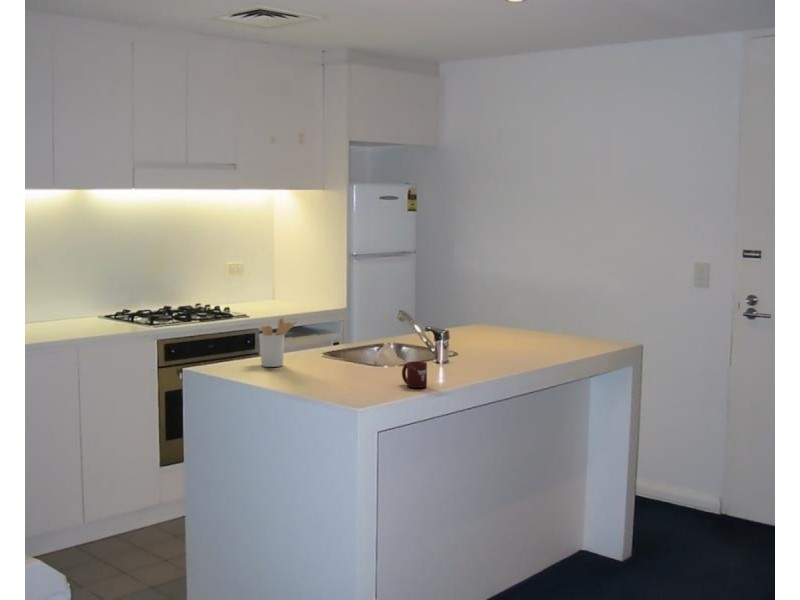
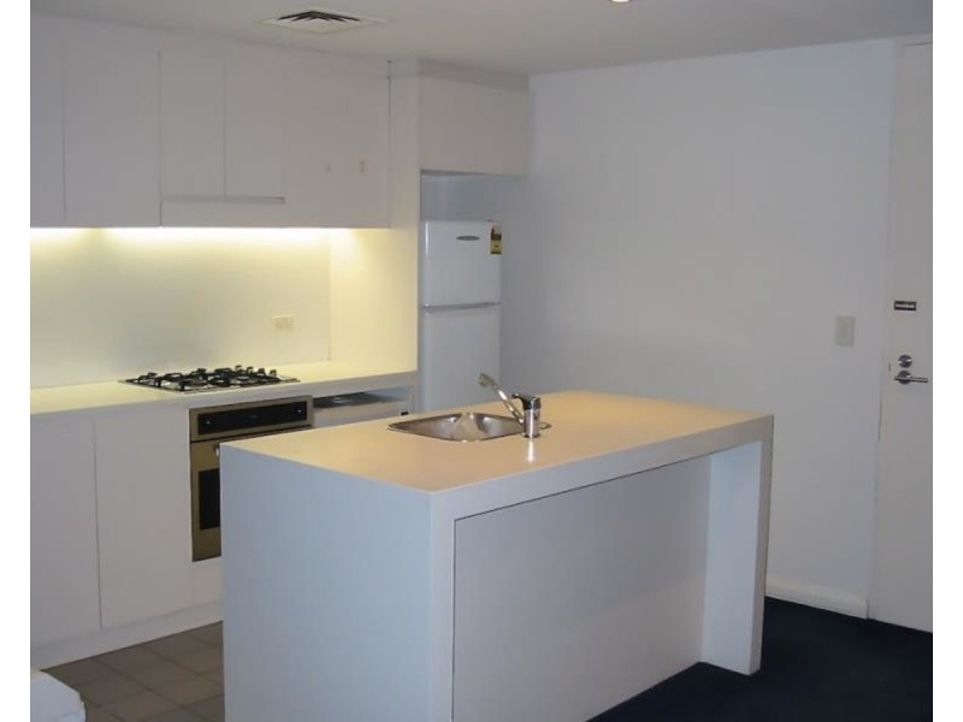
- cup (413, 374)
- utensil holder (277, 342)
